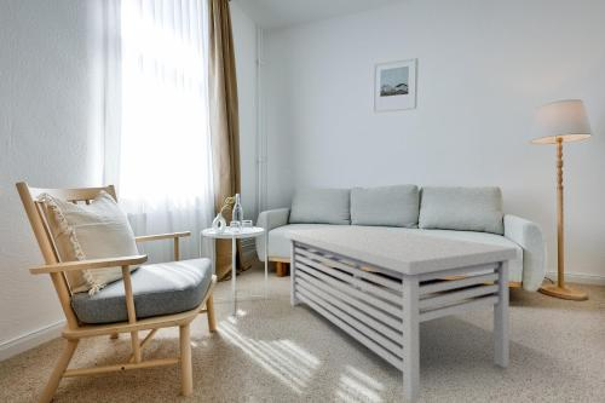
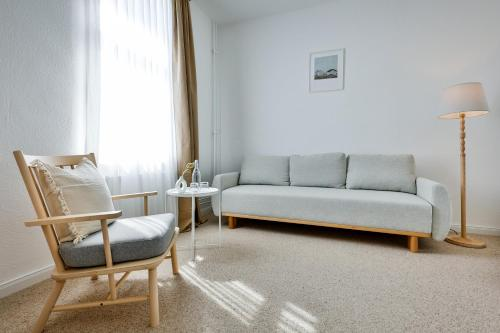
- coffee table (374, 281)
